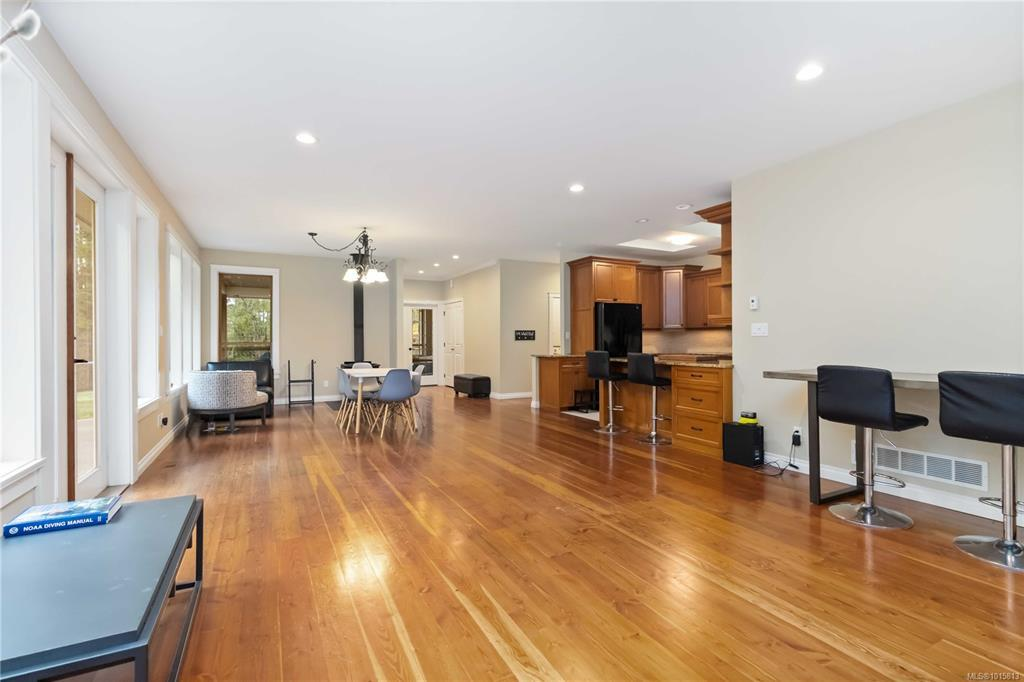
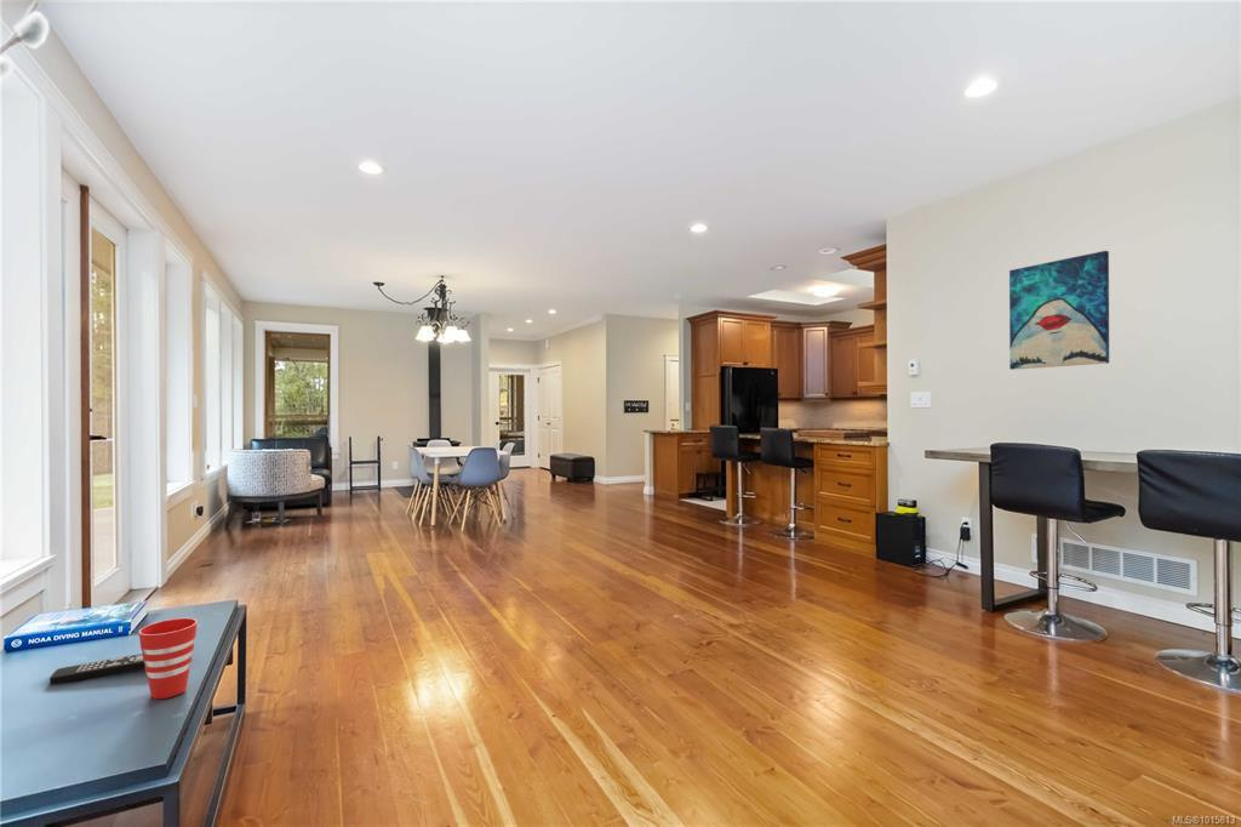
+ remote control (122, 665)
+ wall art (1056, 313)
+ cup (168, 658)
